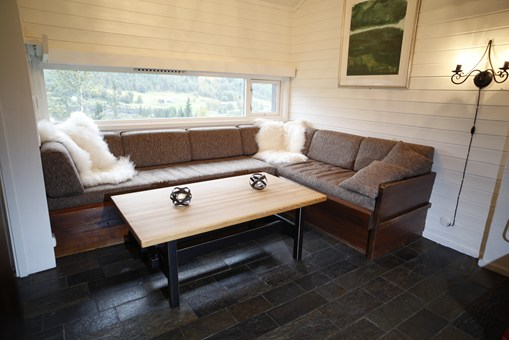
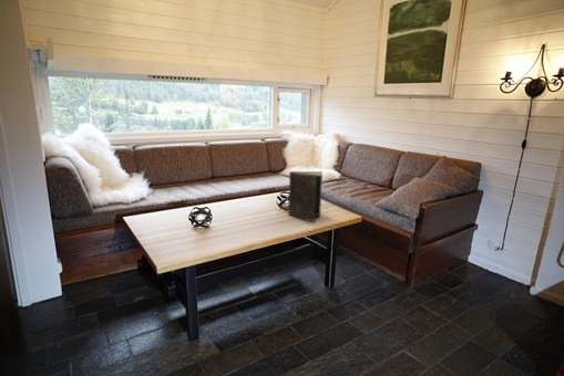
+ book (305, 194)
